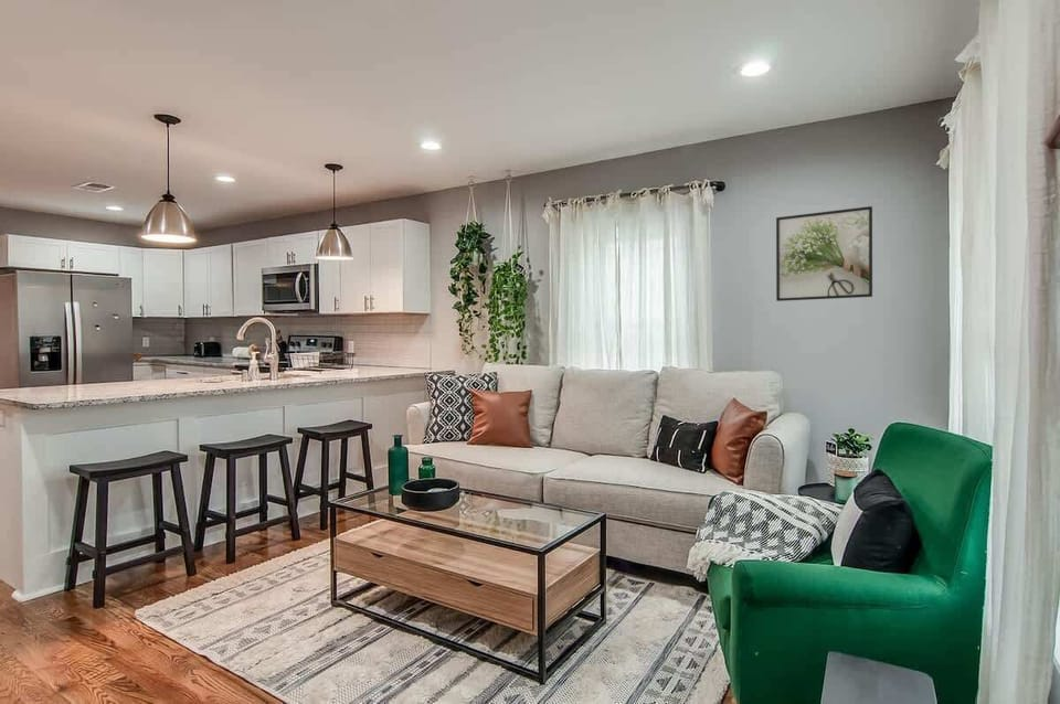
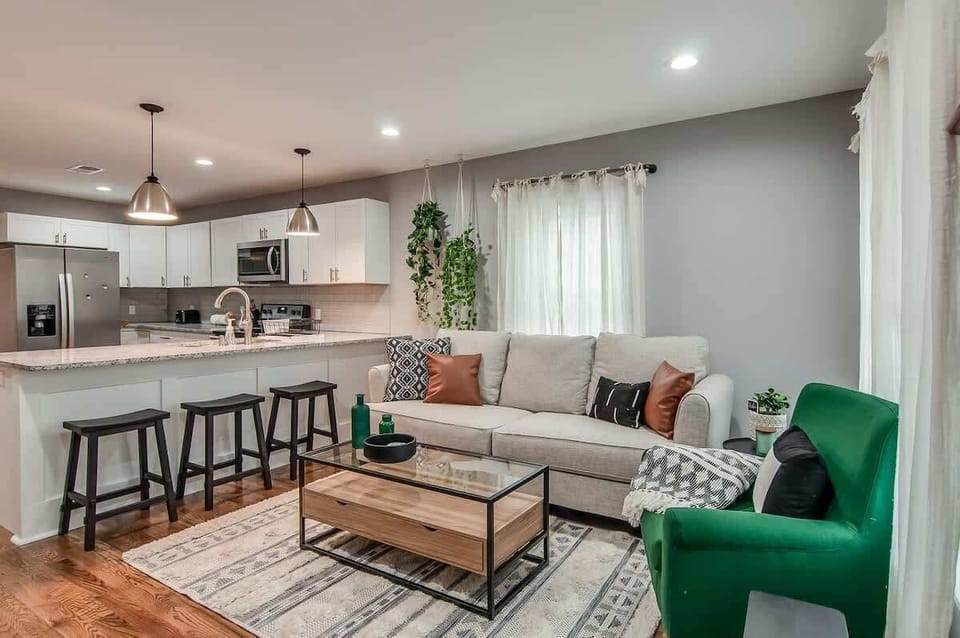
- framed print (822, 255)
